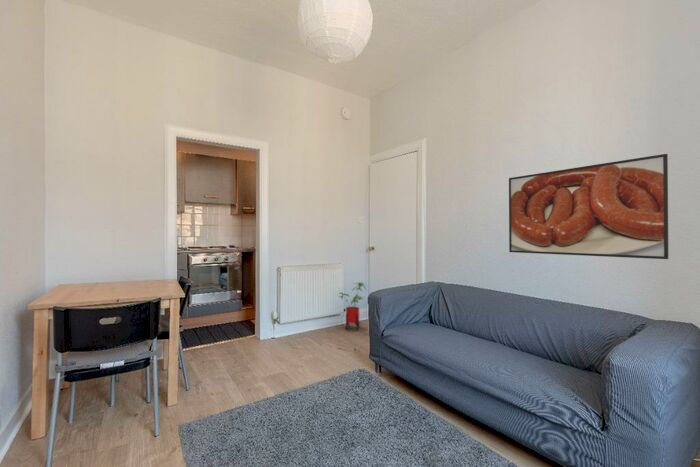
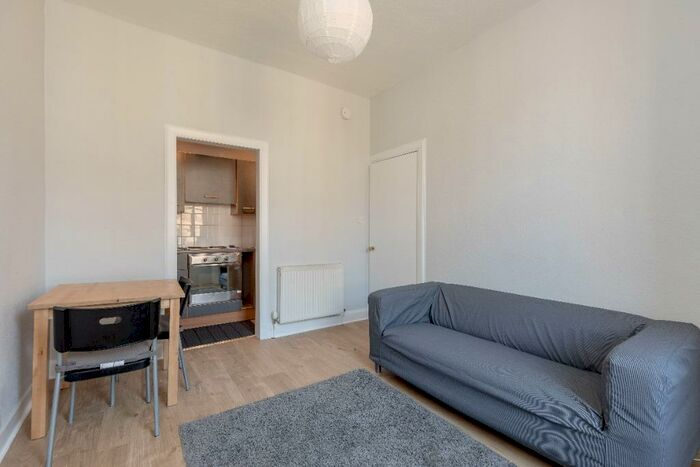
- house plant (354, 304)
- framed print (574, 211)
